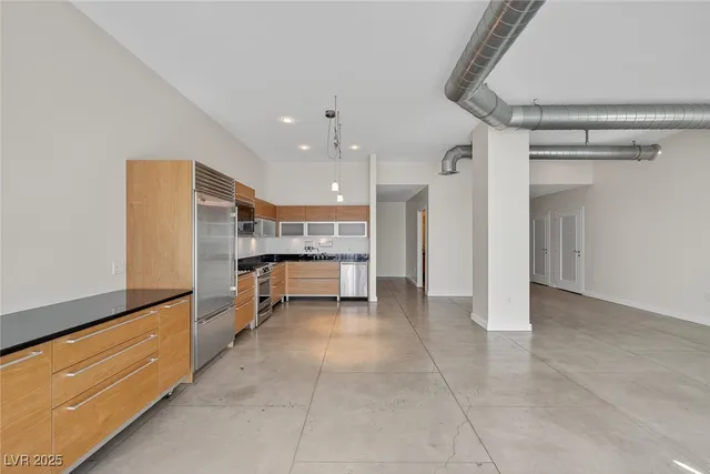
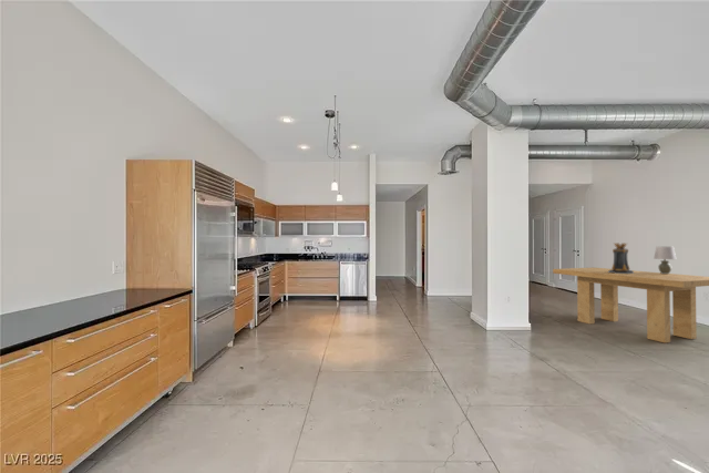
+ dining table (634, 287)
+ pedestal (620, 257)
+ lamp (665, 259)
